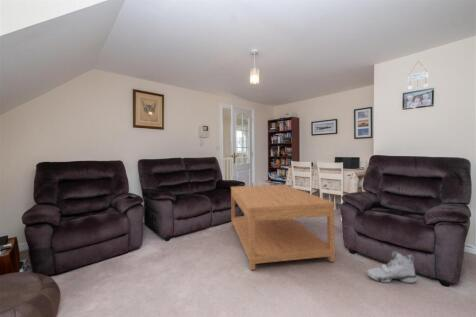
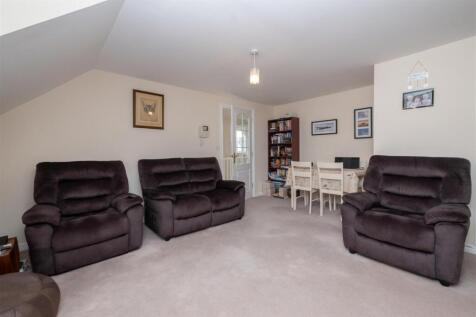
- sneaker (391, 266)
- coffee table (272, 216)
